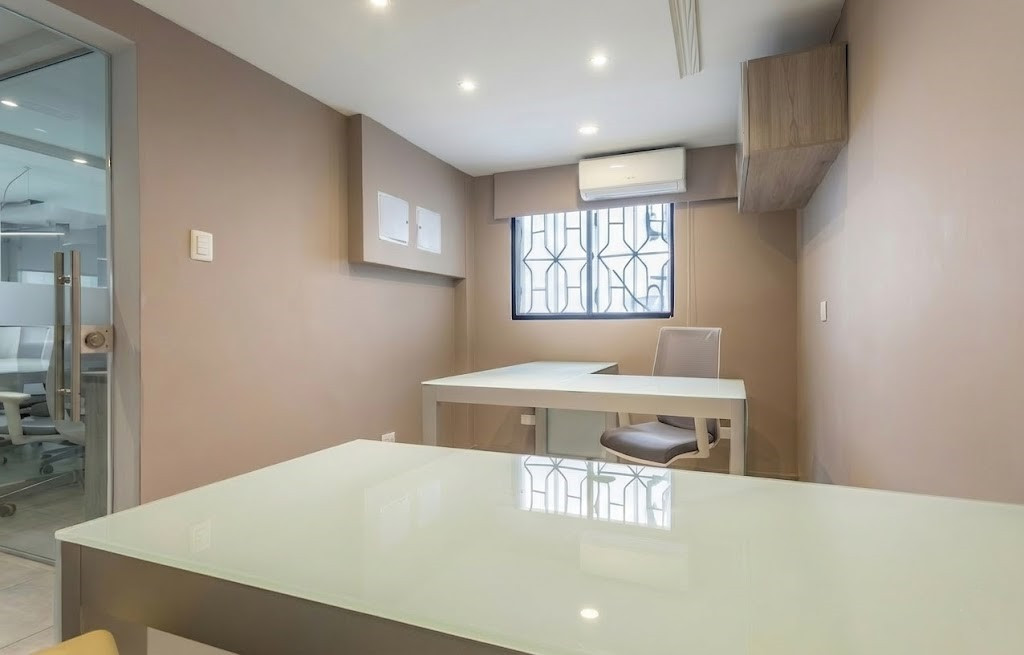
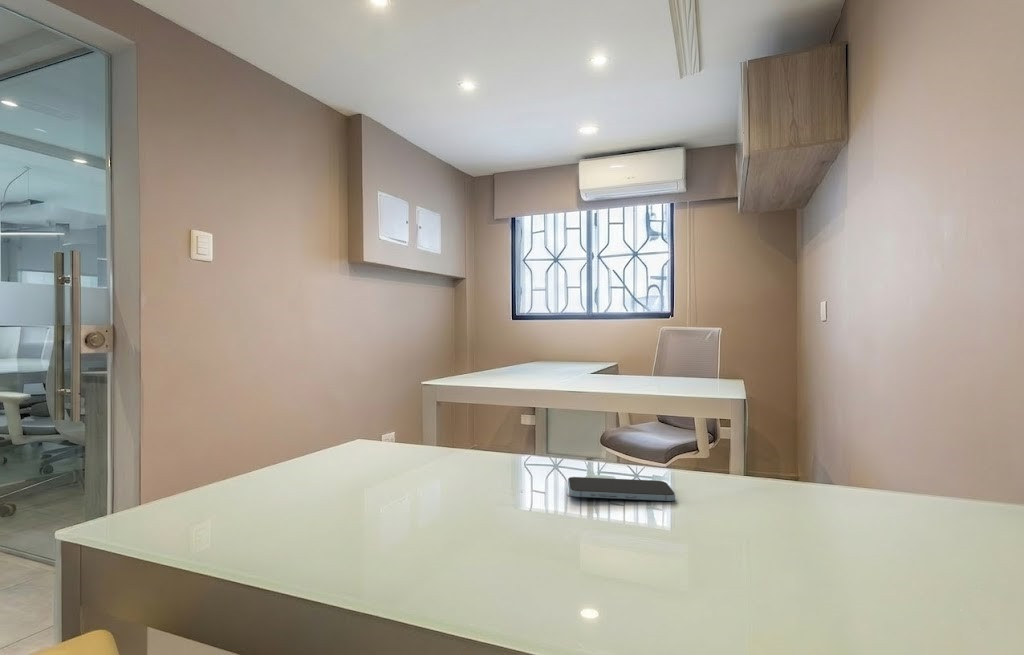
+ smartphone (619, 488)
